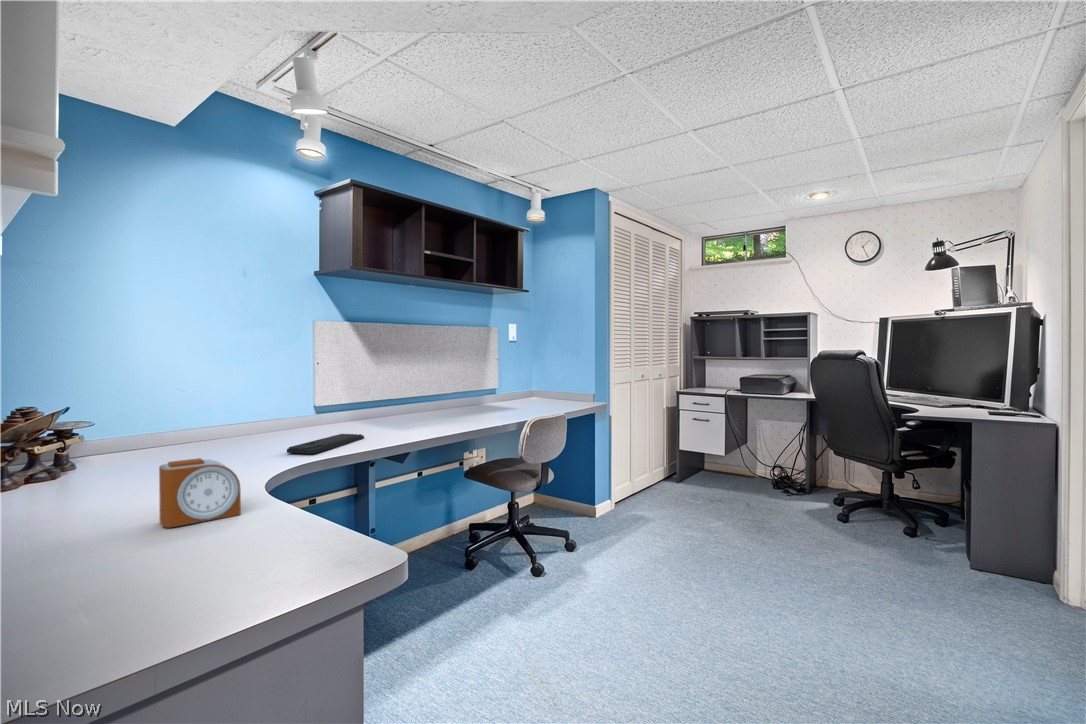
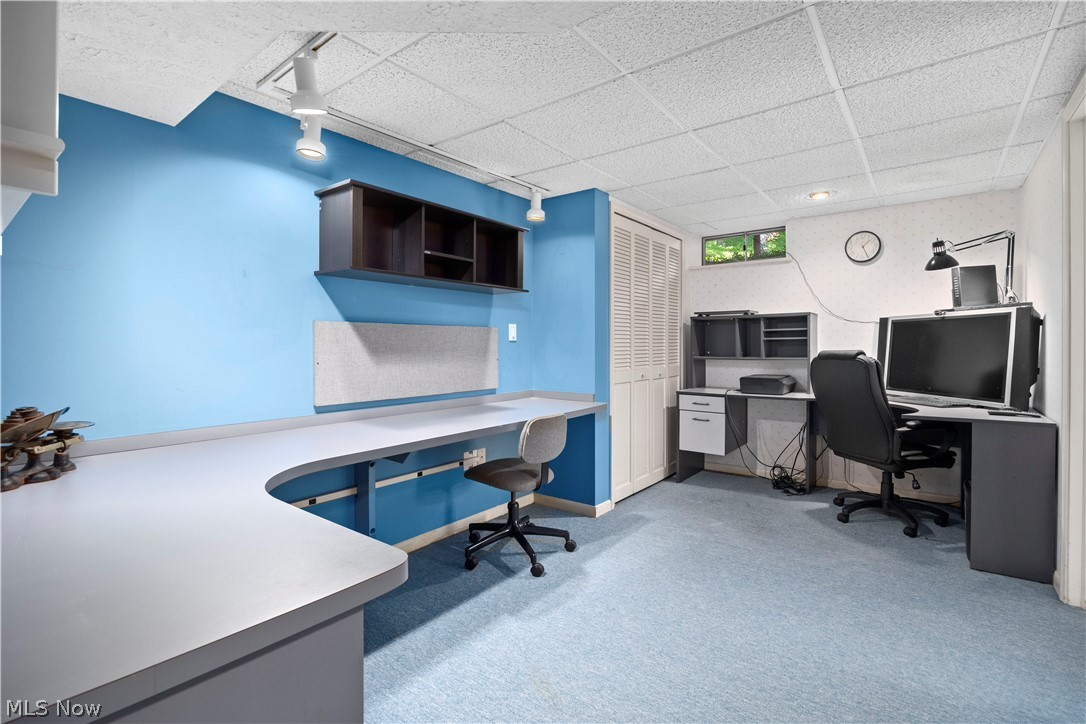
- alarm clock (200, 488)
- keyboard (328, 442)
